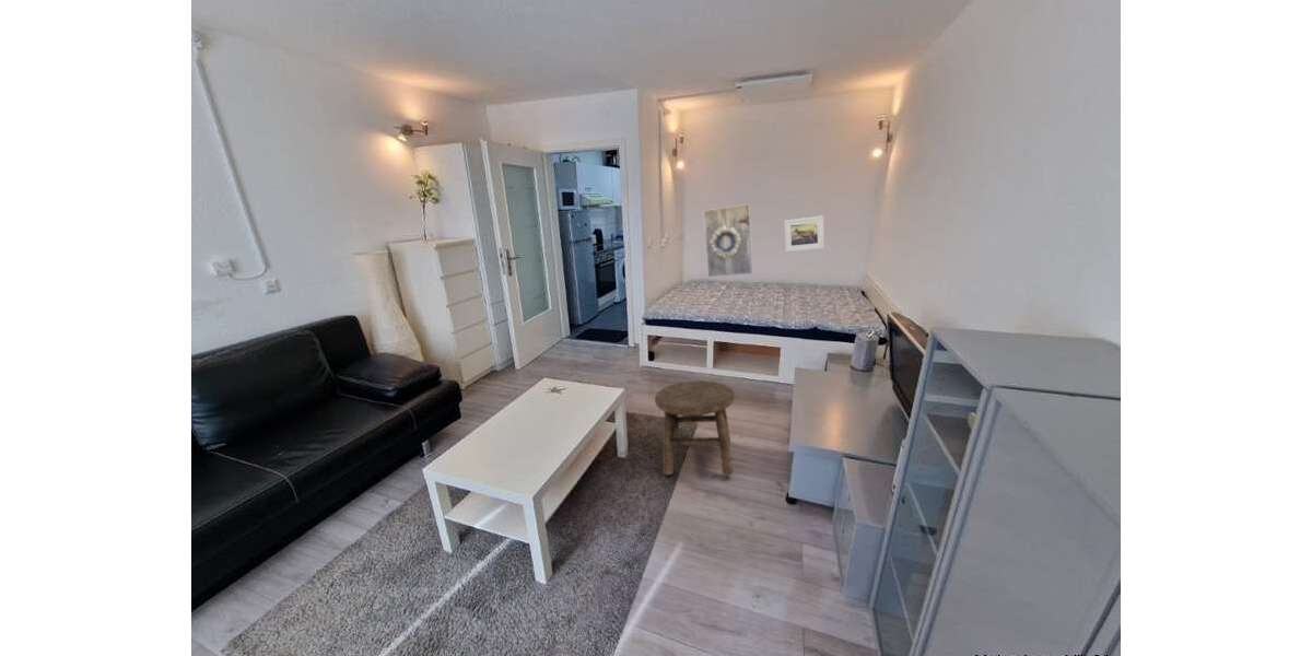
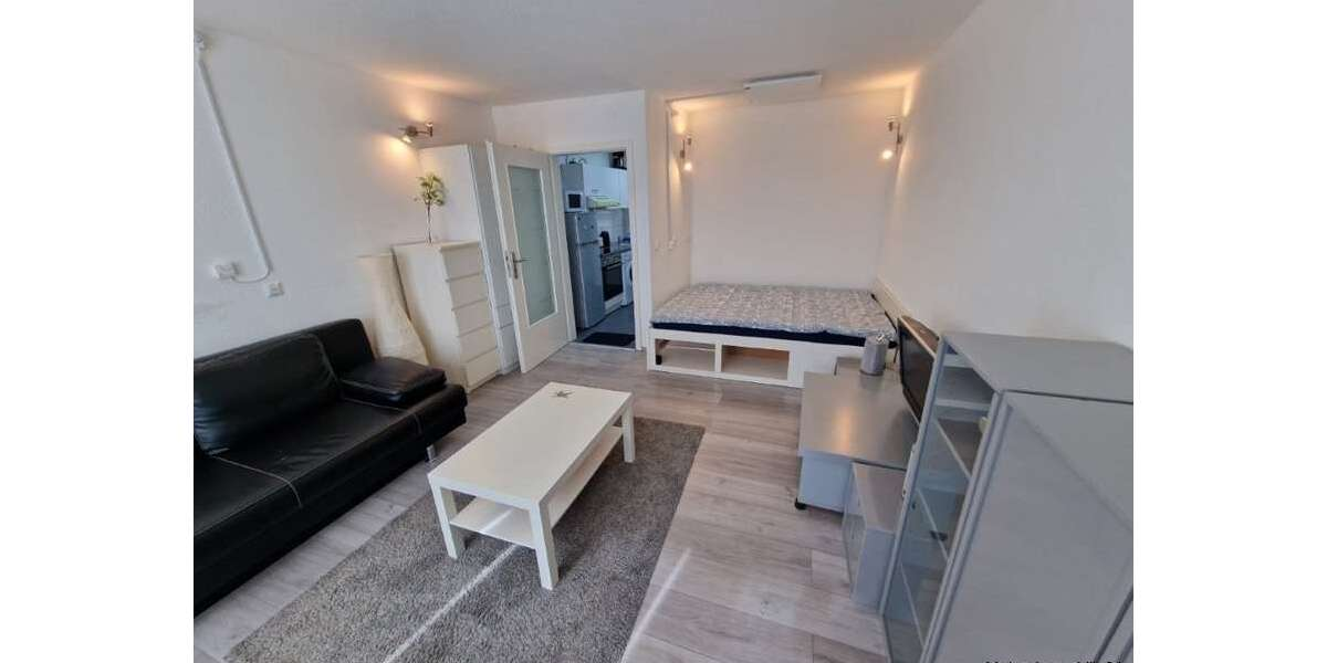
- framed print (804, 234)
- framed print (727, 242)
- stool (696, 421)
